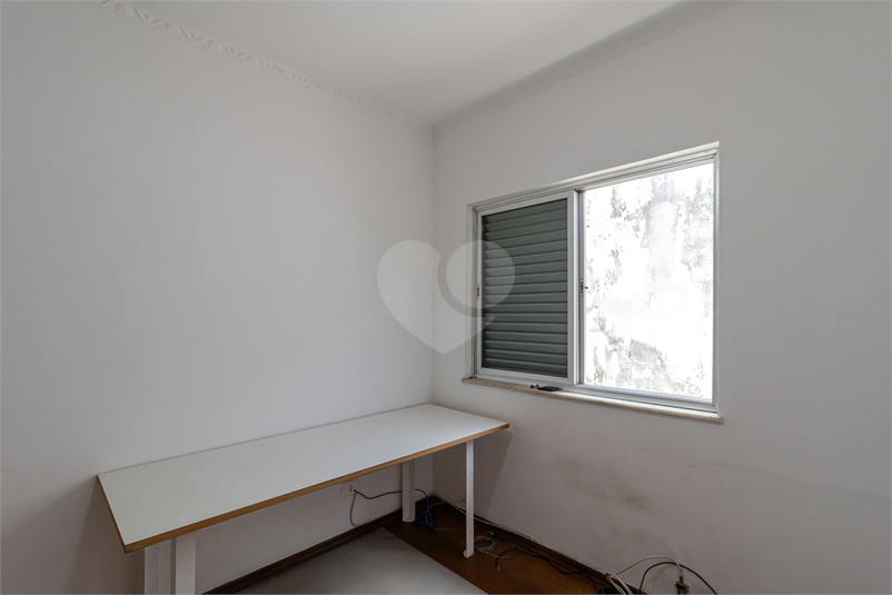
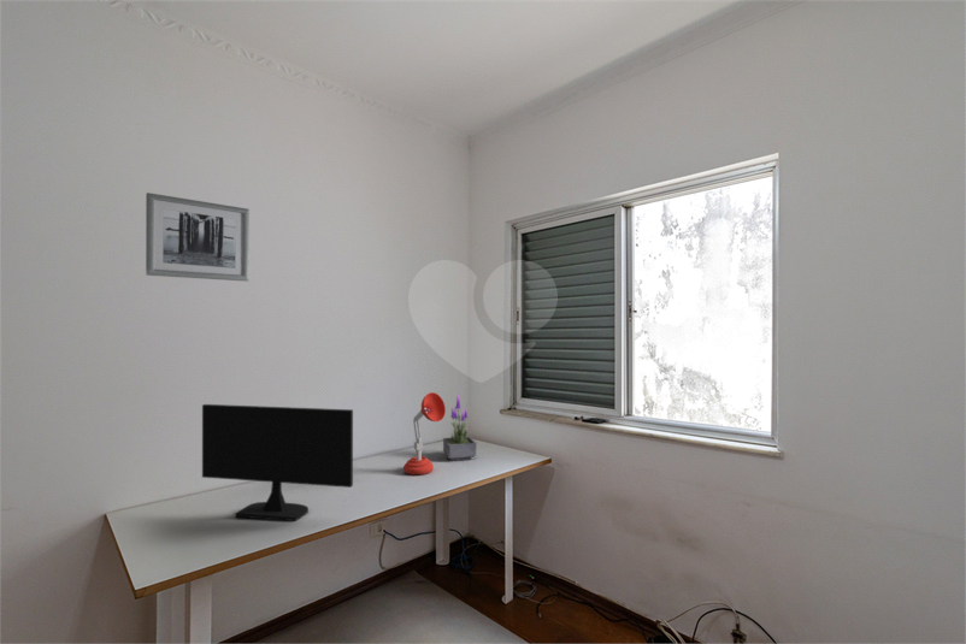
+ desk lamp (419, 431)
+ wall art (200, 240)
+ computer monitor (275, 460)
+ potted plant (459, 425)
